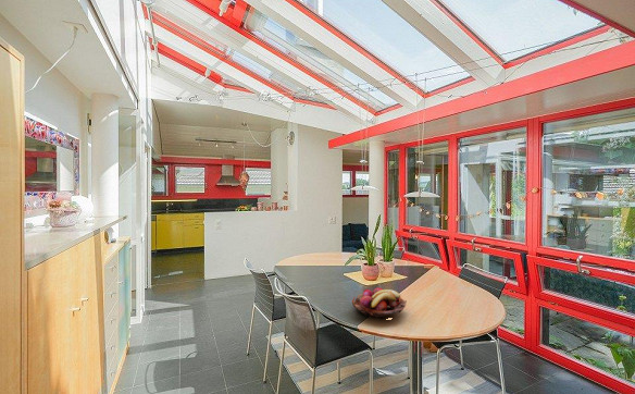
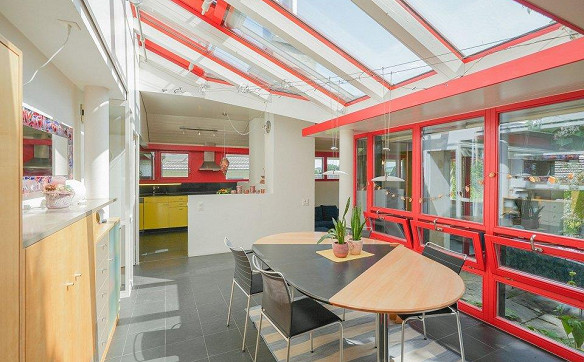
- fruit basket (378, 300)
